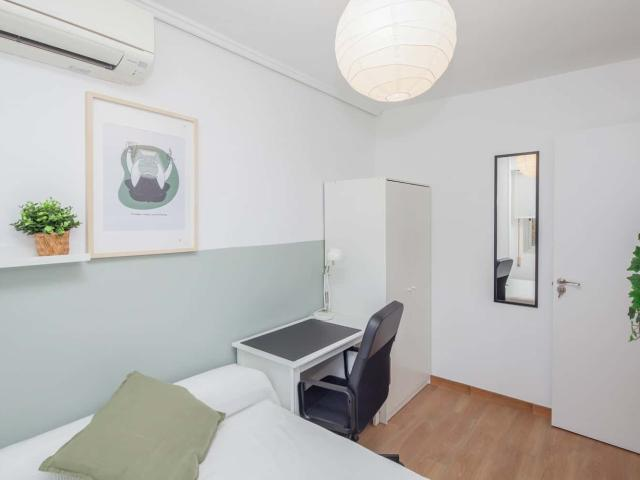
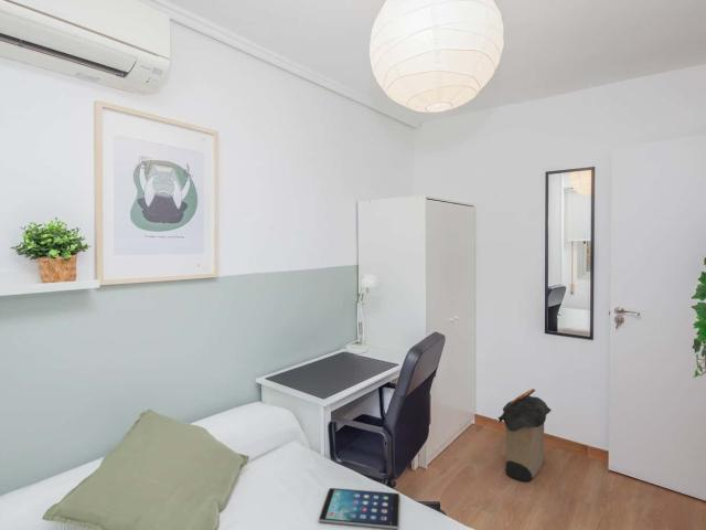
+ tablet (361, 507)
+ laundry hamper (523, 425)
